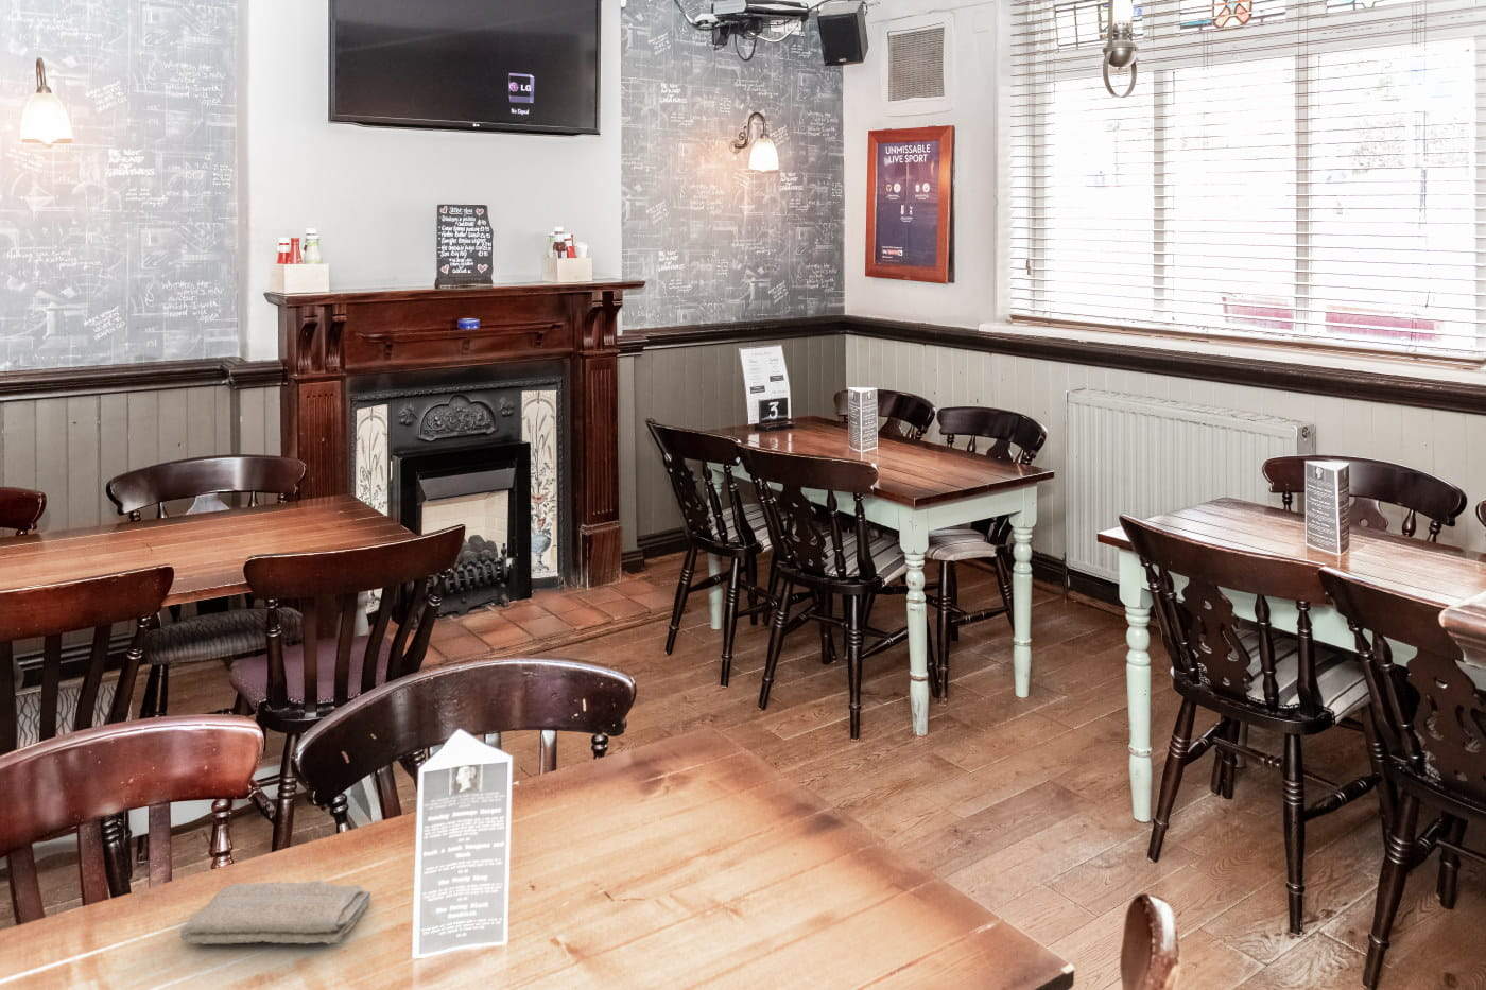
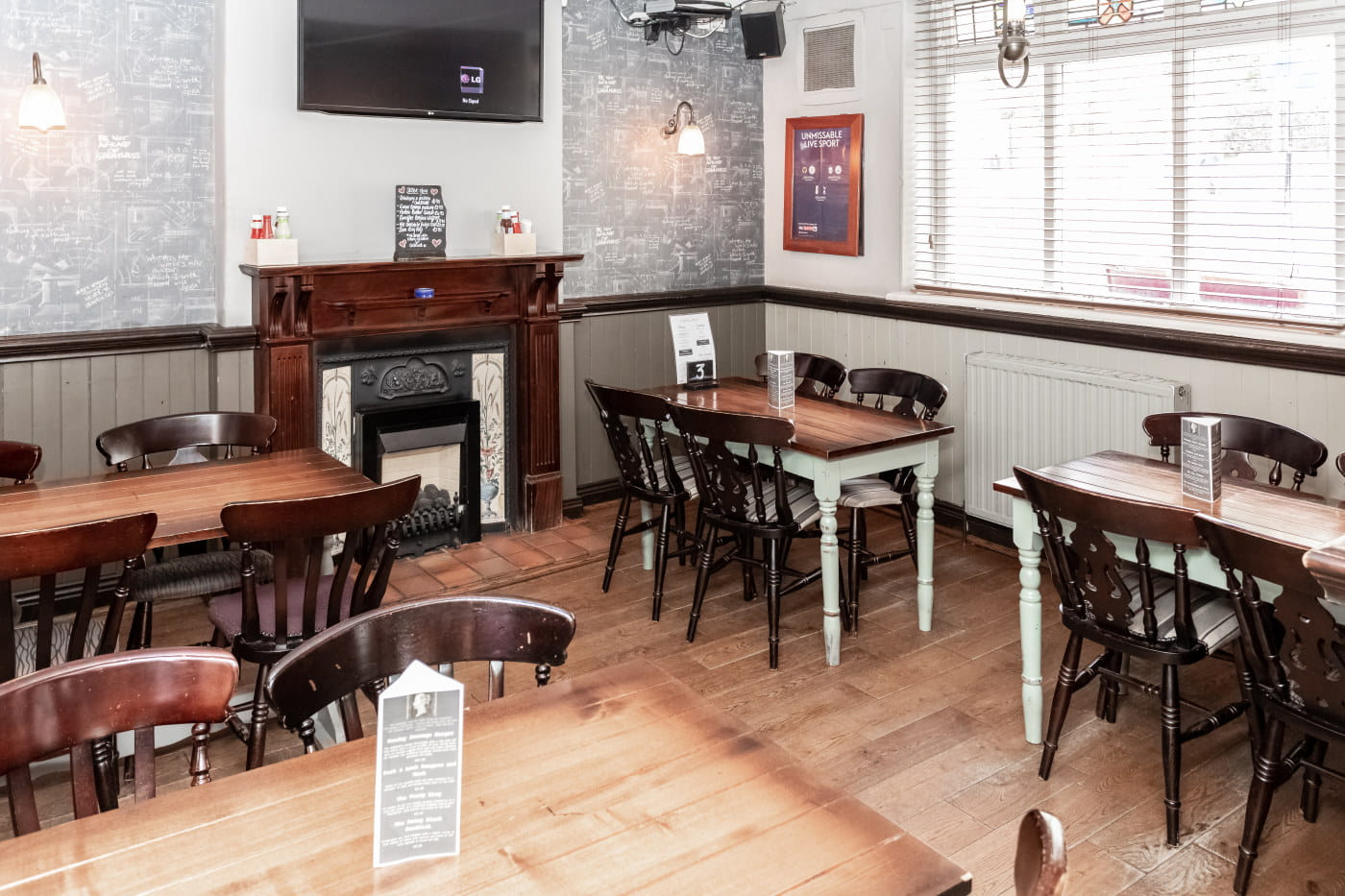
- washcloth (280, 912)
